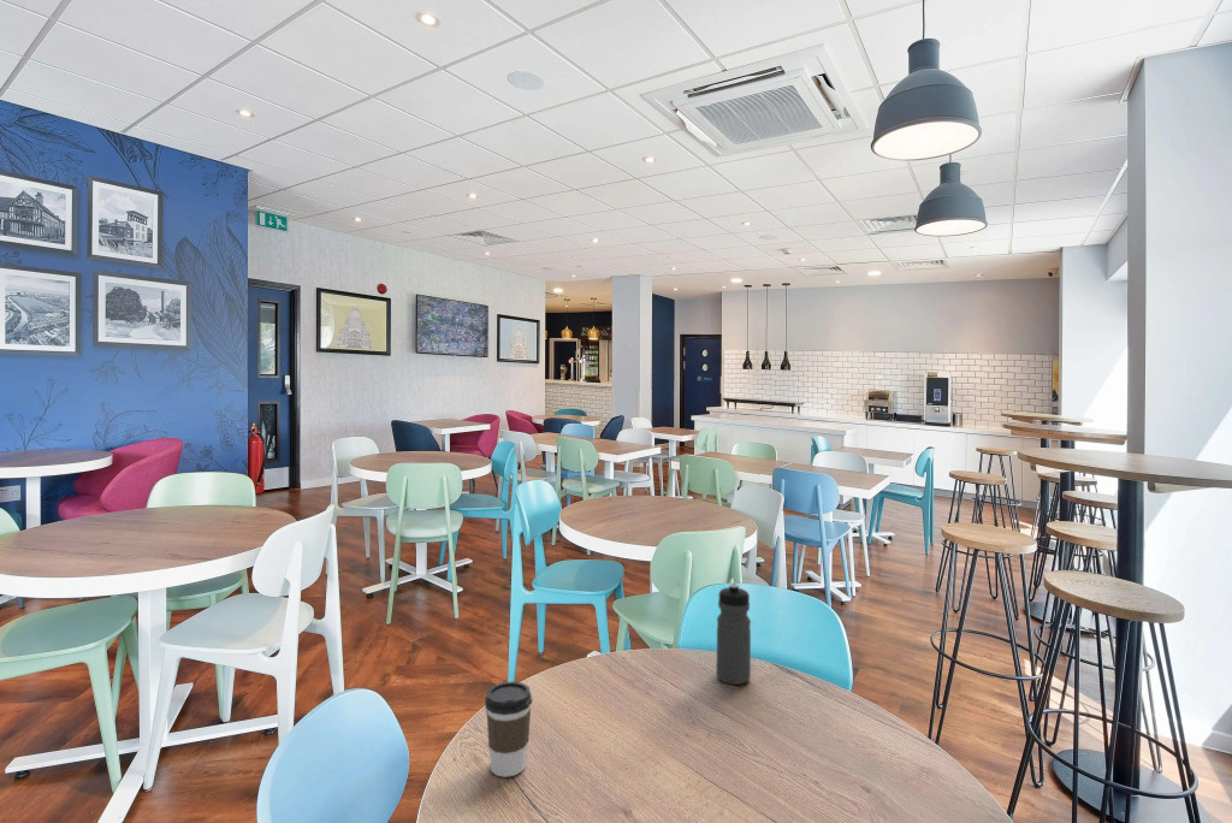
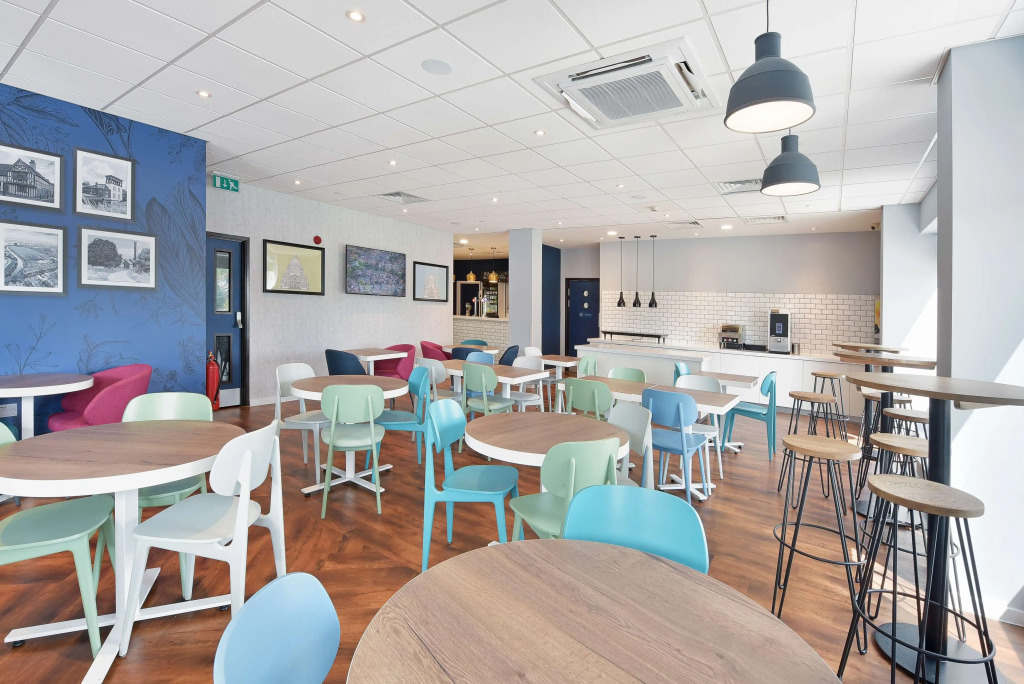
- water bottle (733, 630)
- coffee cup (508, 728)
